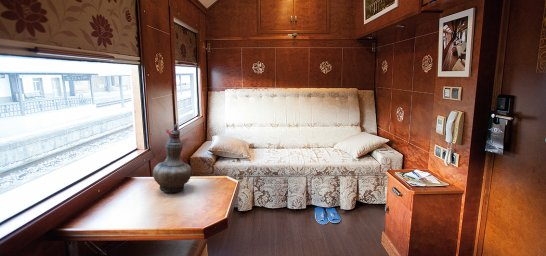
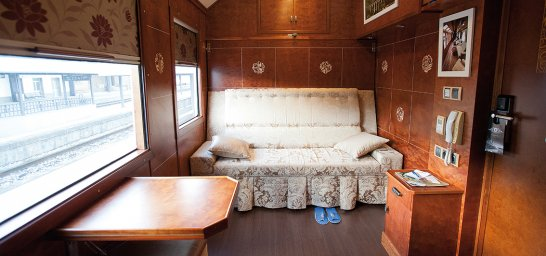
- decorative vase (172, 157)
